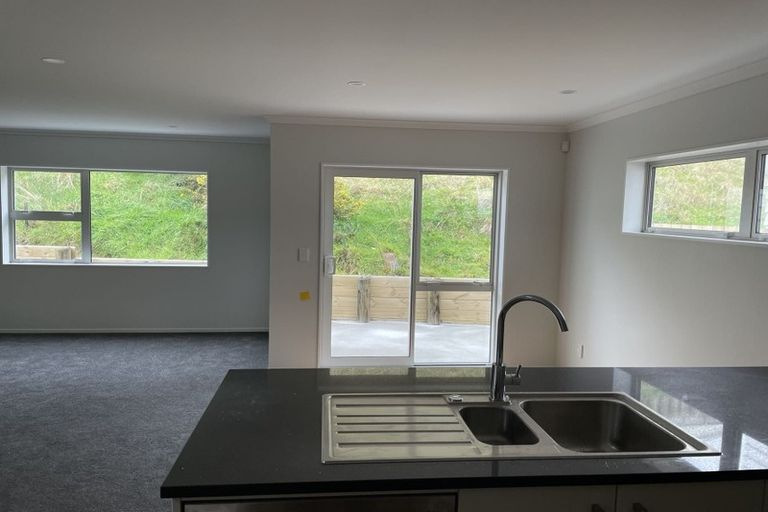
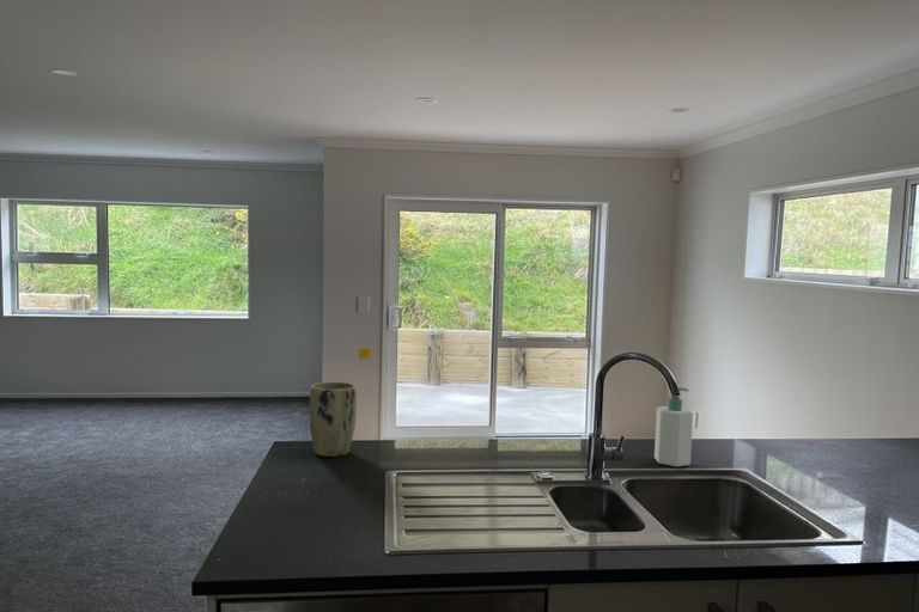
+ soap bottle (674, 424)
+ plant pot (333, 418)
